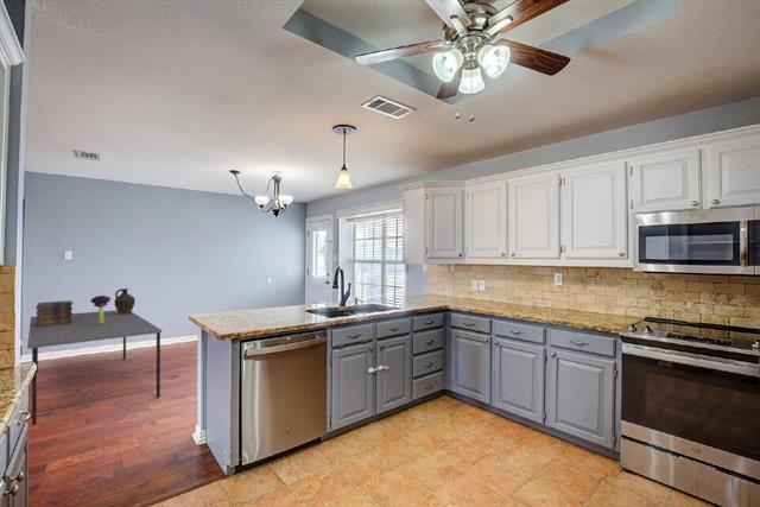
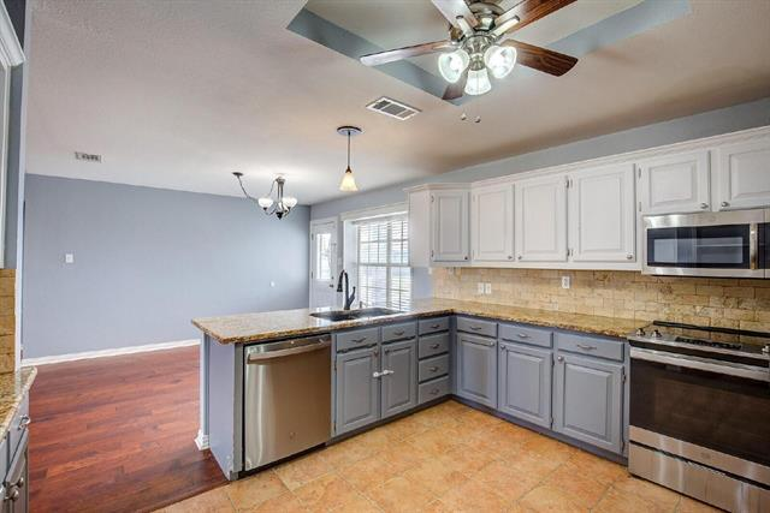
- book stack (55, 312)
- bouquet (100, 309)
- dining table (88, 341)
- ceramic jug (125, 300)
